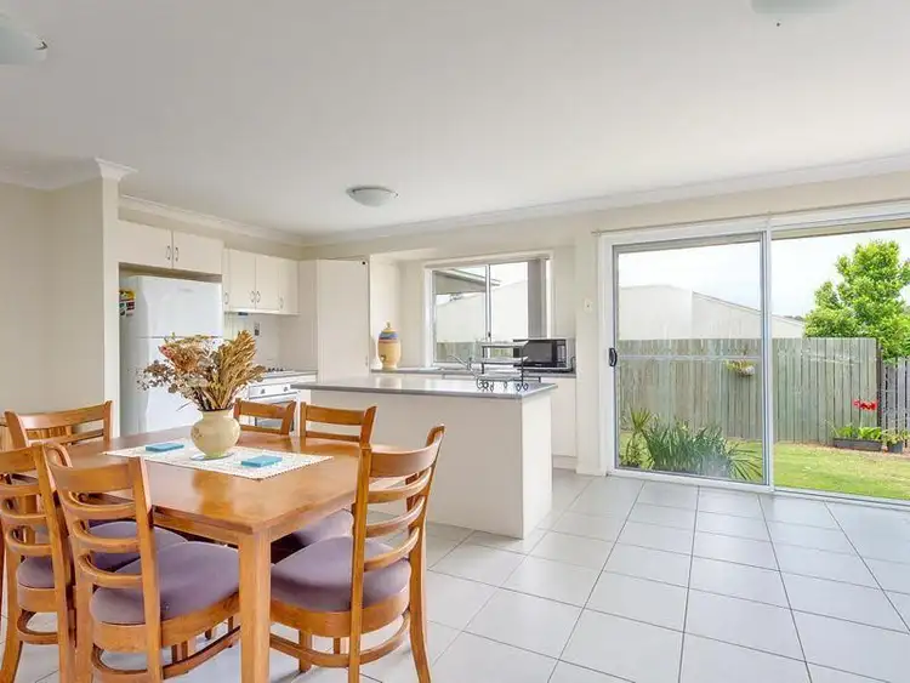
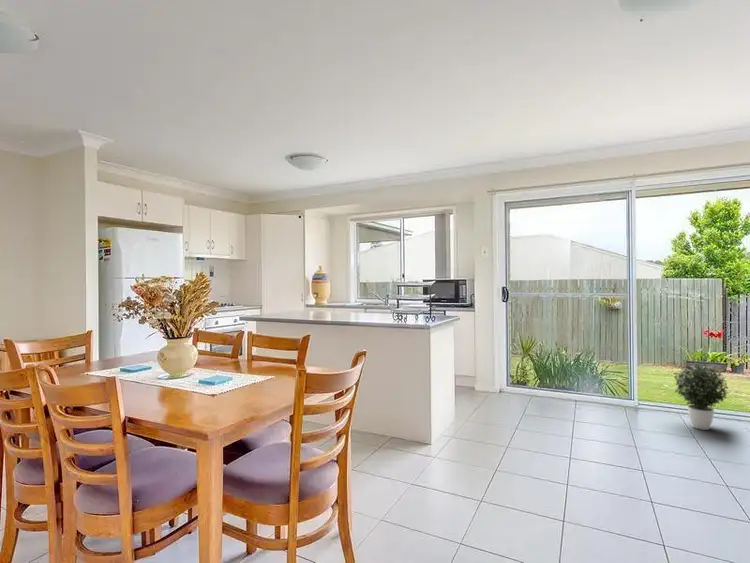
+ potted plant (700, 395)
